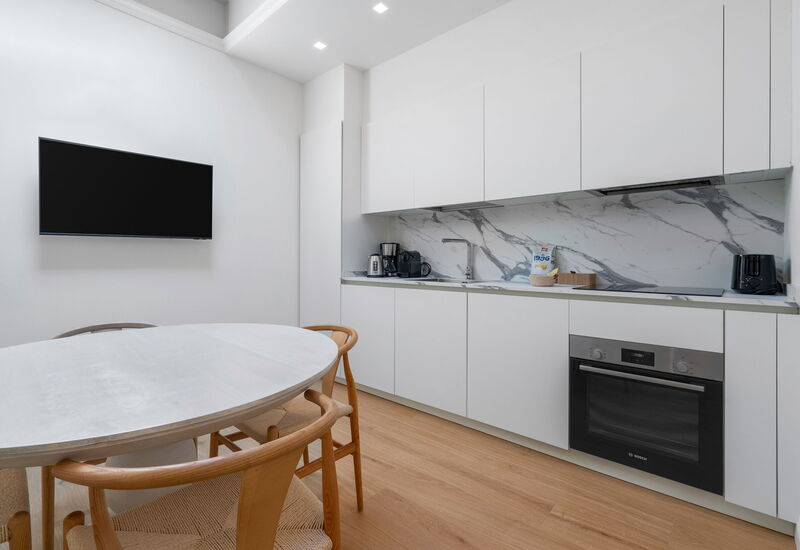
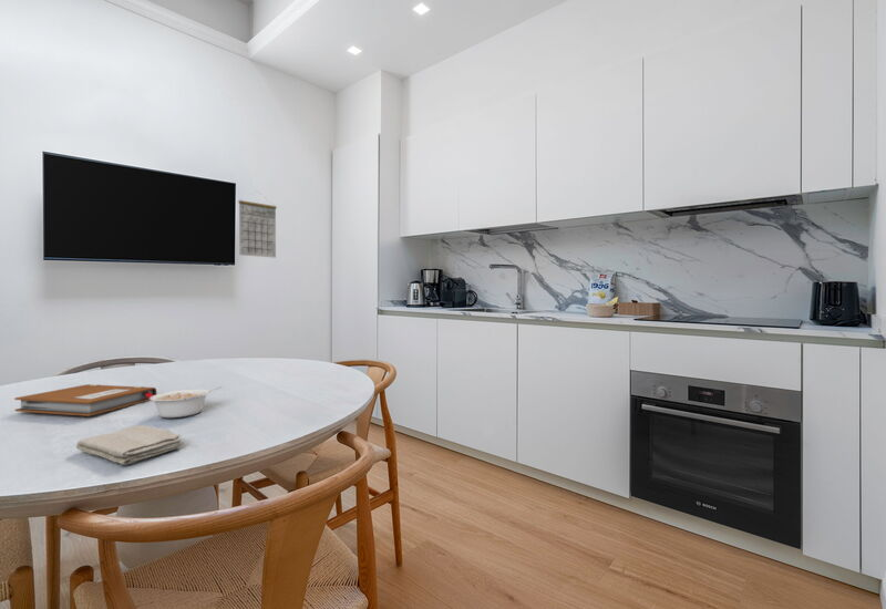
+ calendar (258, 223)
+ notebook (92, 398)
+ legume (183, 401)
+ washcloth (131, 442)
